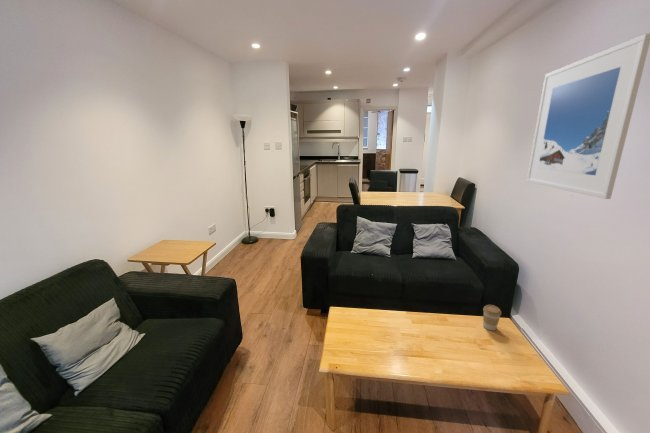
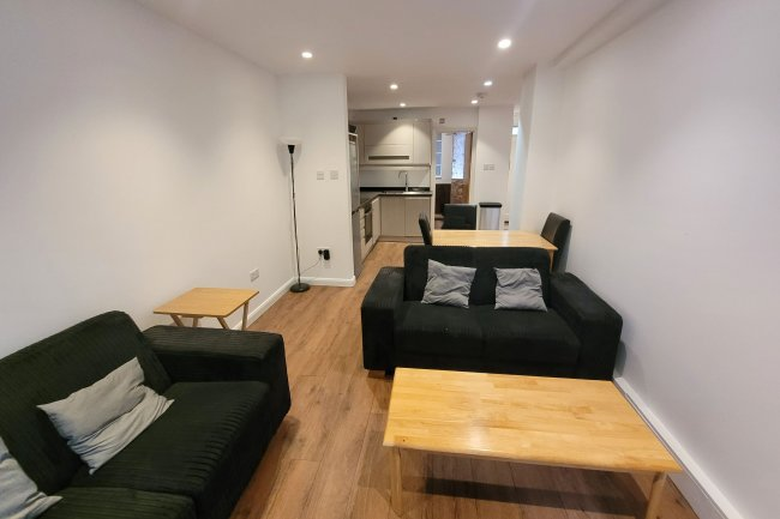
- coffee cup (491, 317)
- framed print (572, 126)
